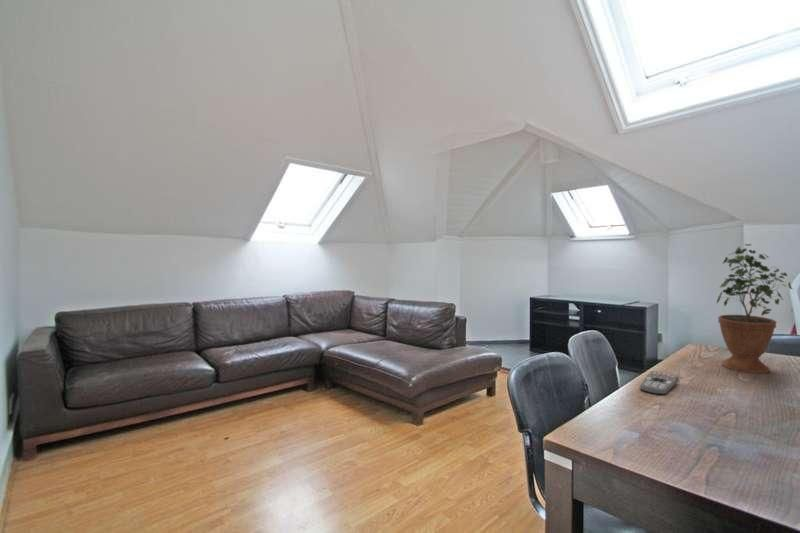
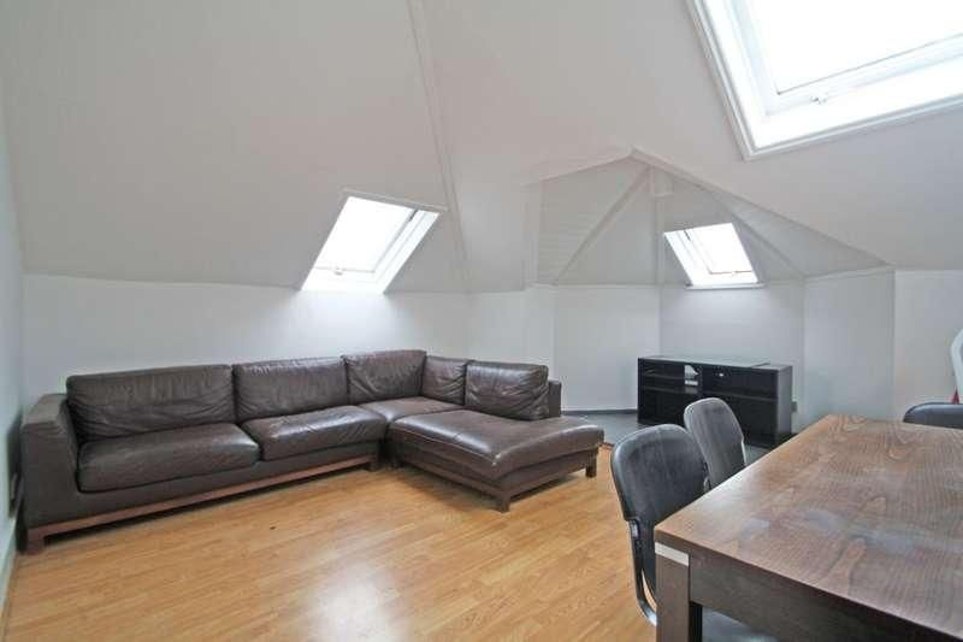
- potted plant (752, 306)
- remote control (658, 383)
